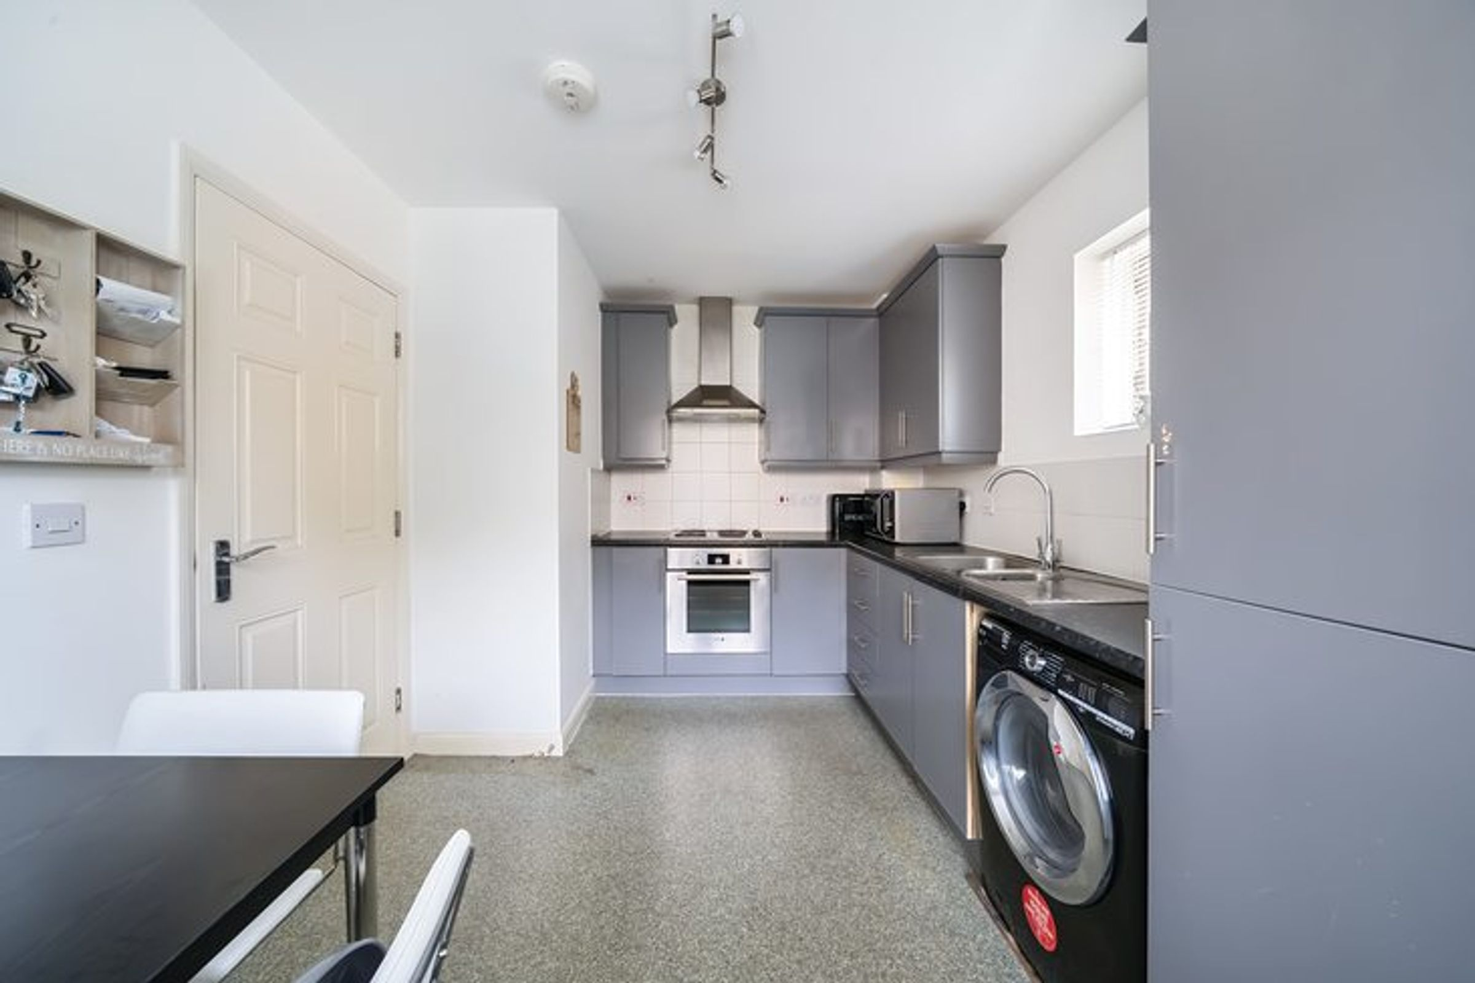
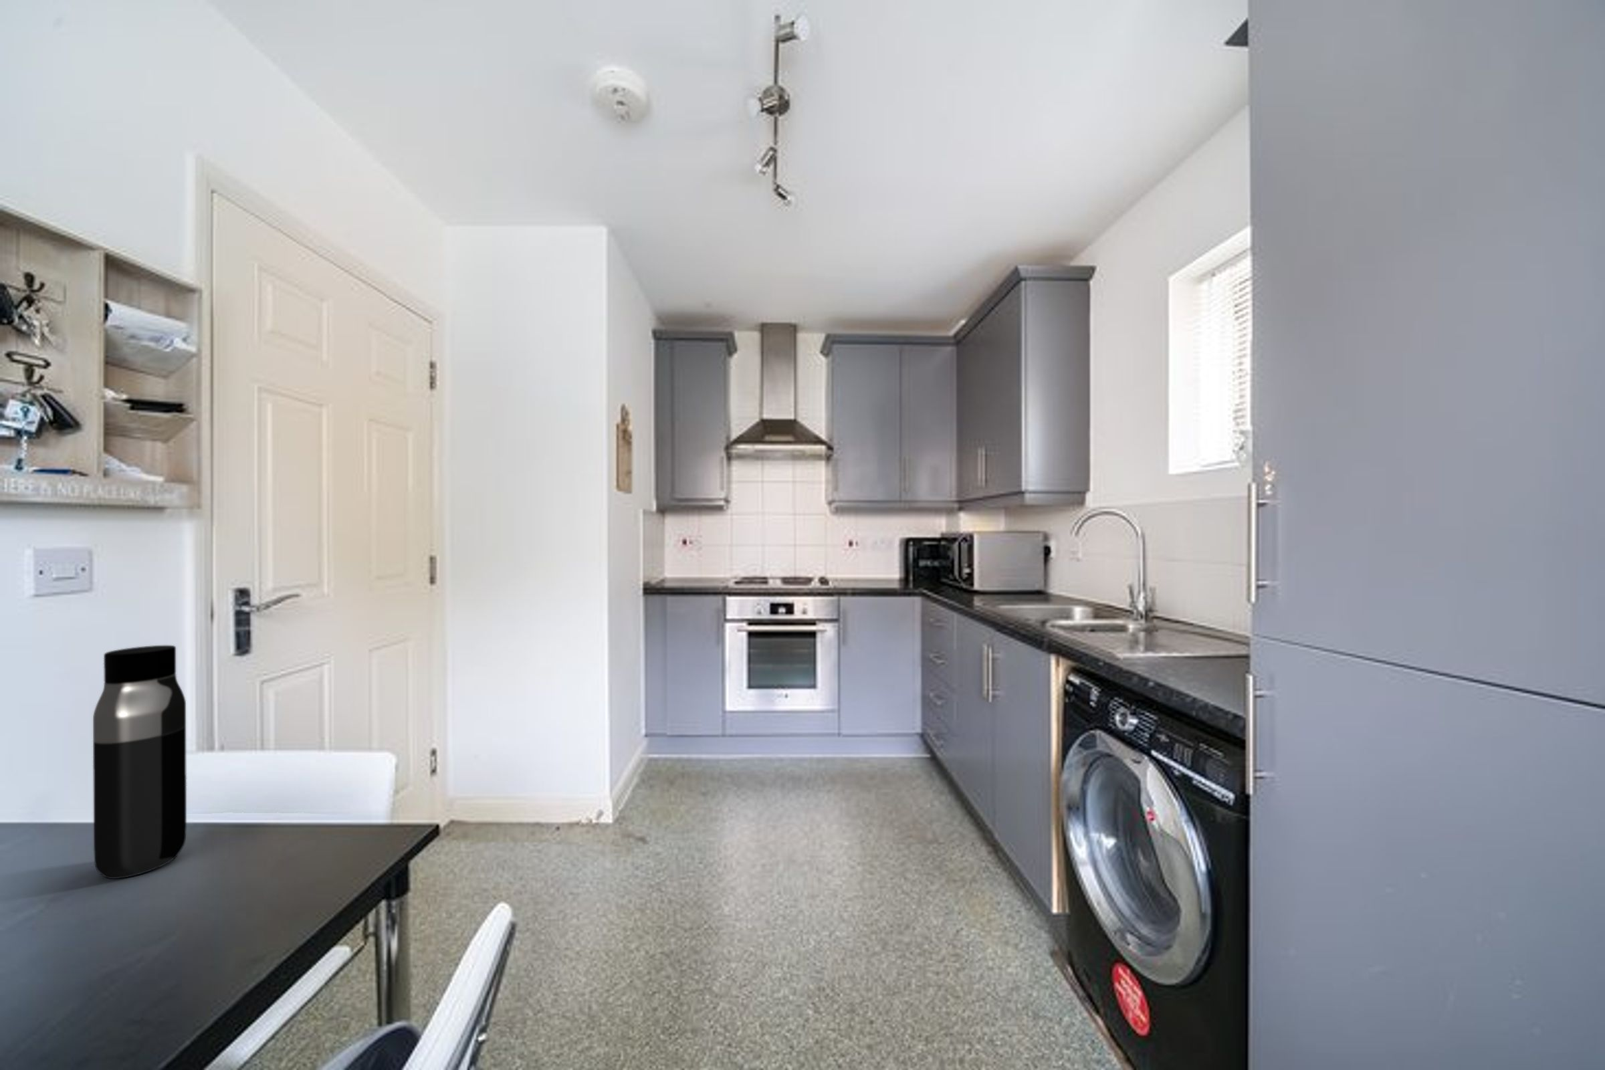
+ water bottle (141, 756)
